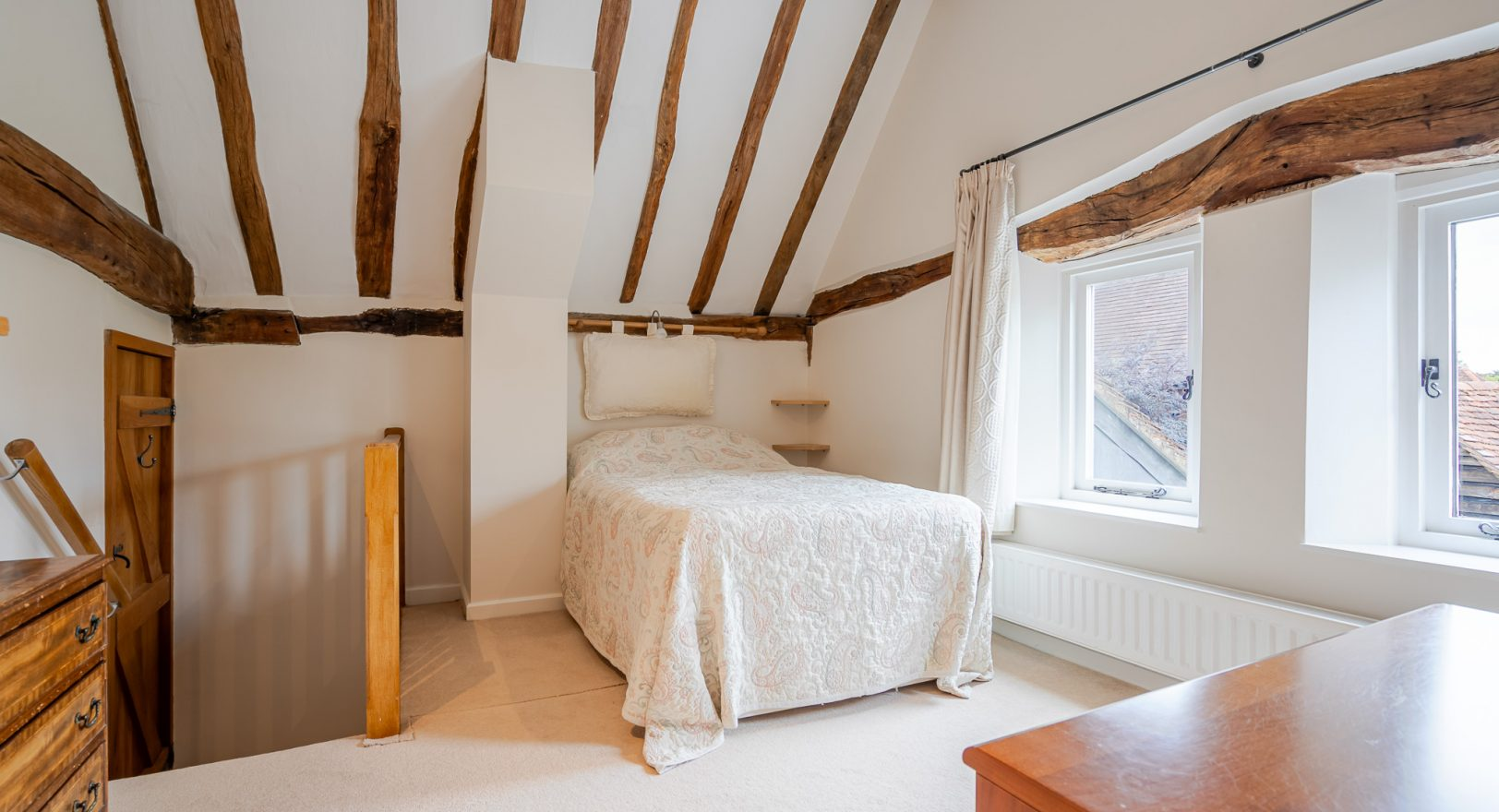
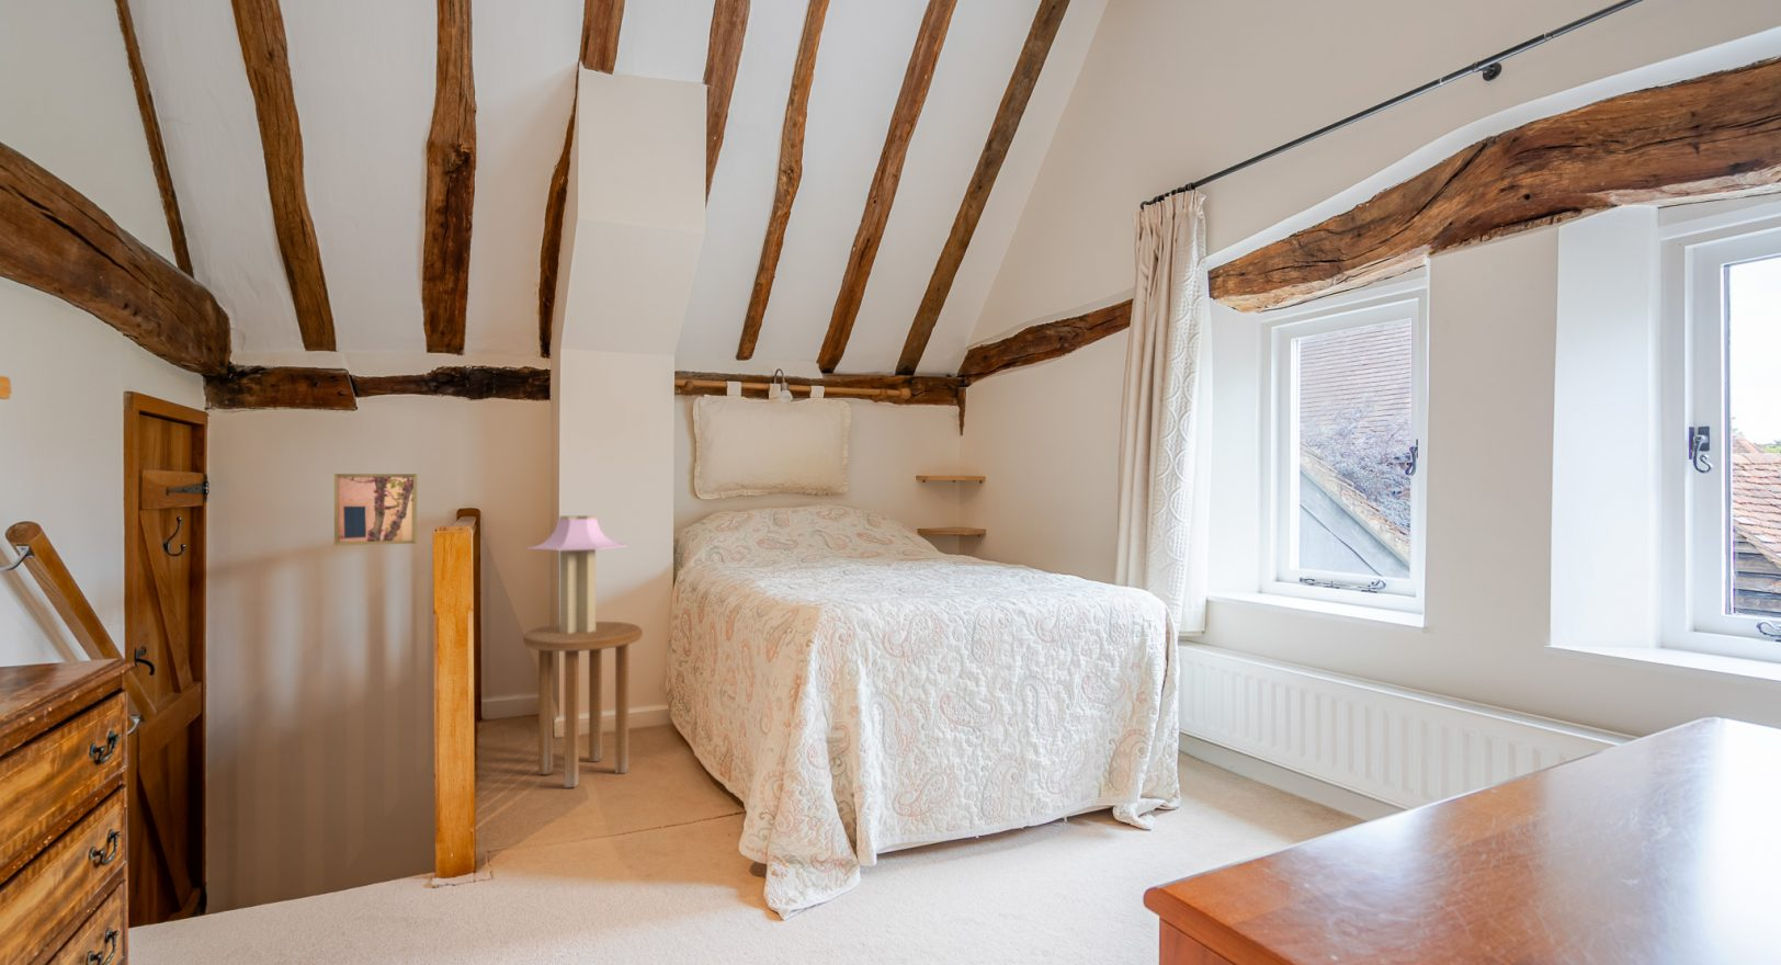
+ table lamp (588, 573)
+ side table (589, 701)
+ wall art (377, 509)
